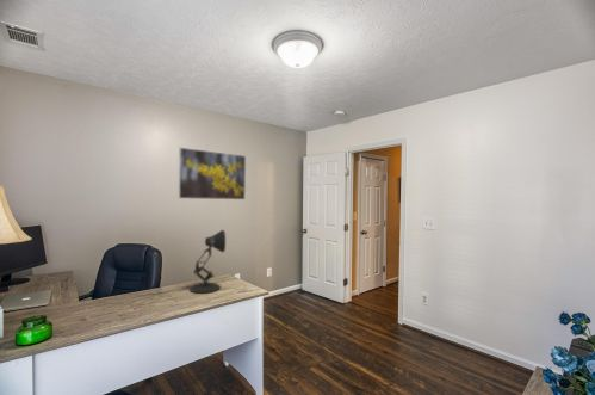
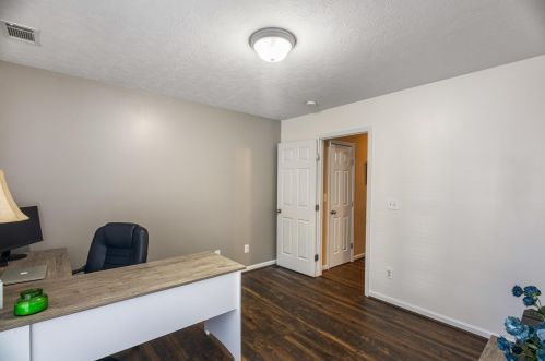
- desk lamp (206, 259)
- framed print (213, 175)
